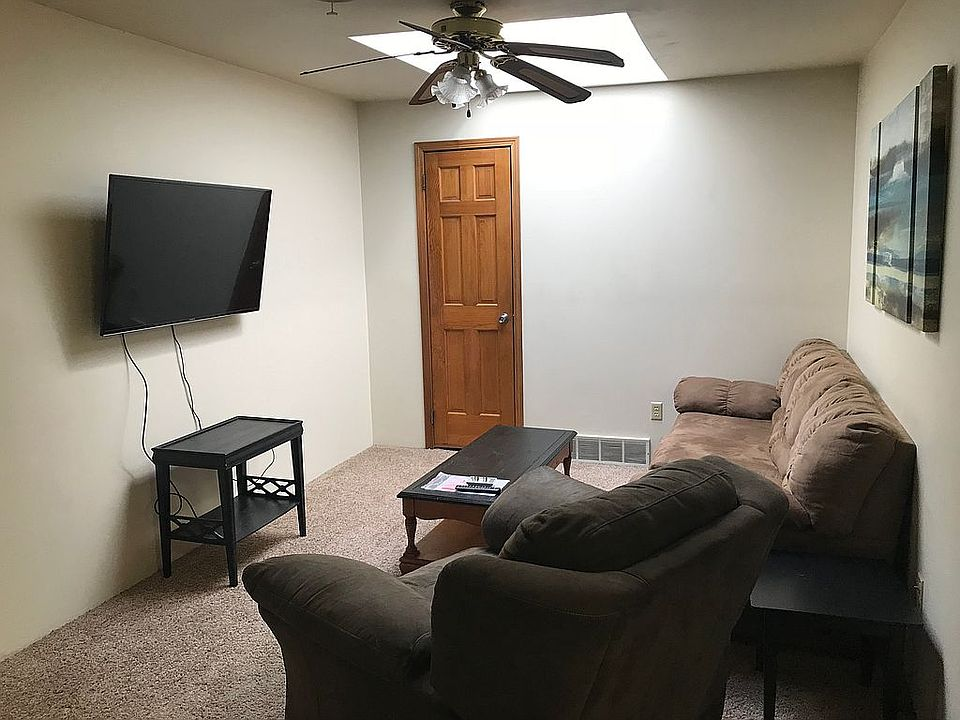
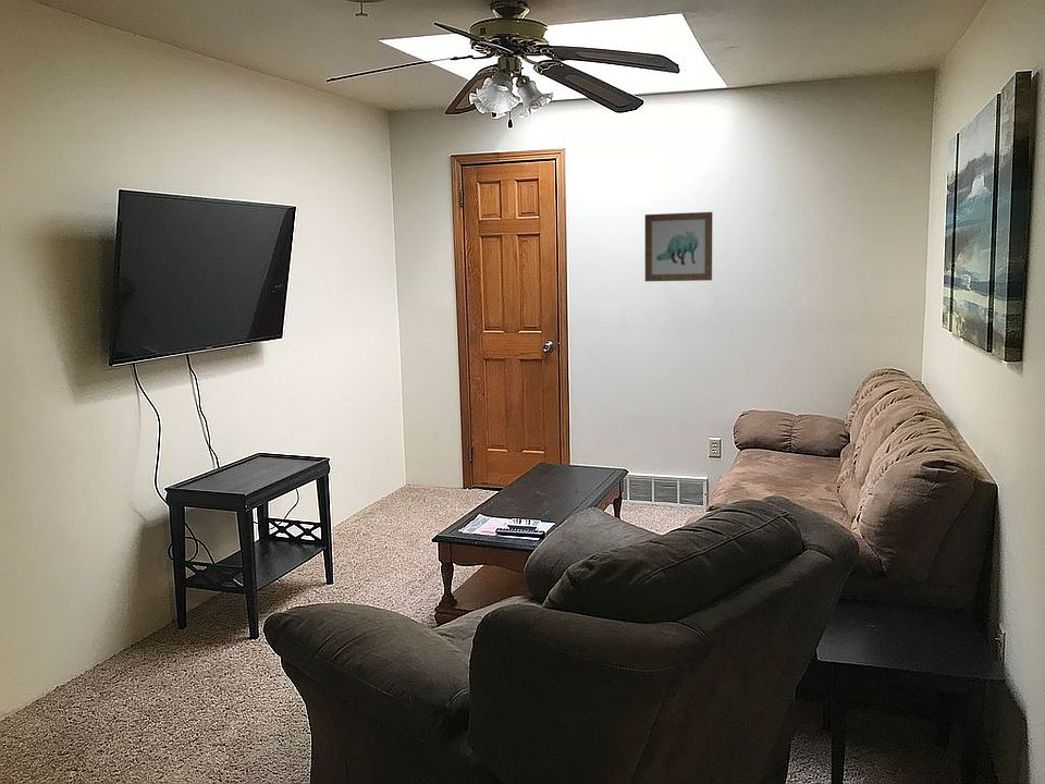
+ wall art (678, 247)
